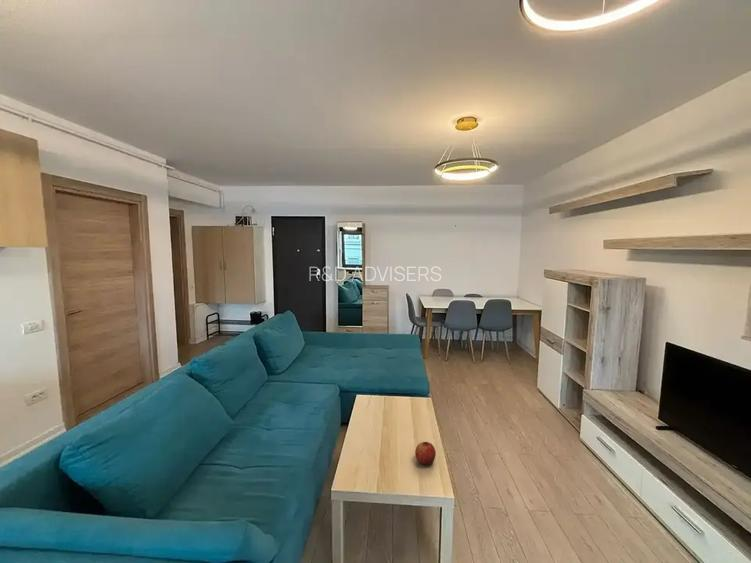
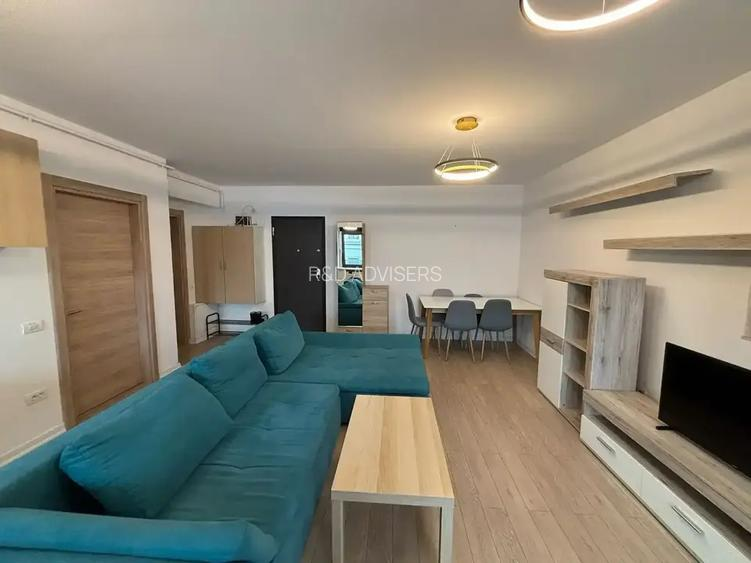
- fruit (425, 452)
